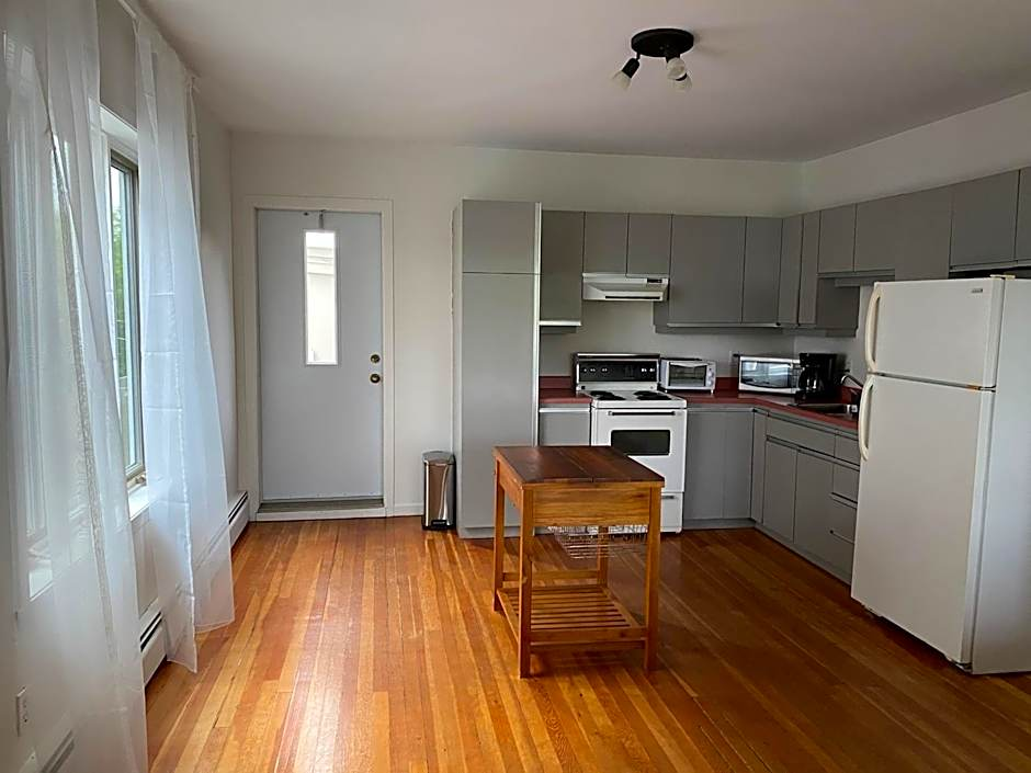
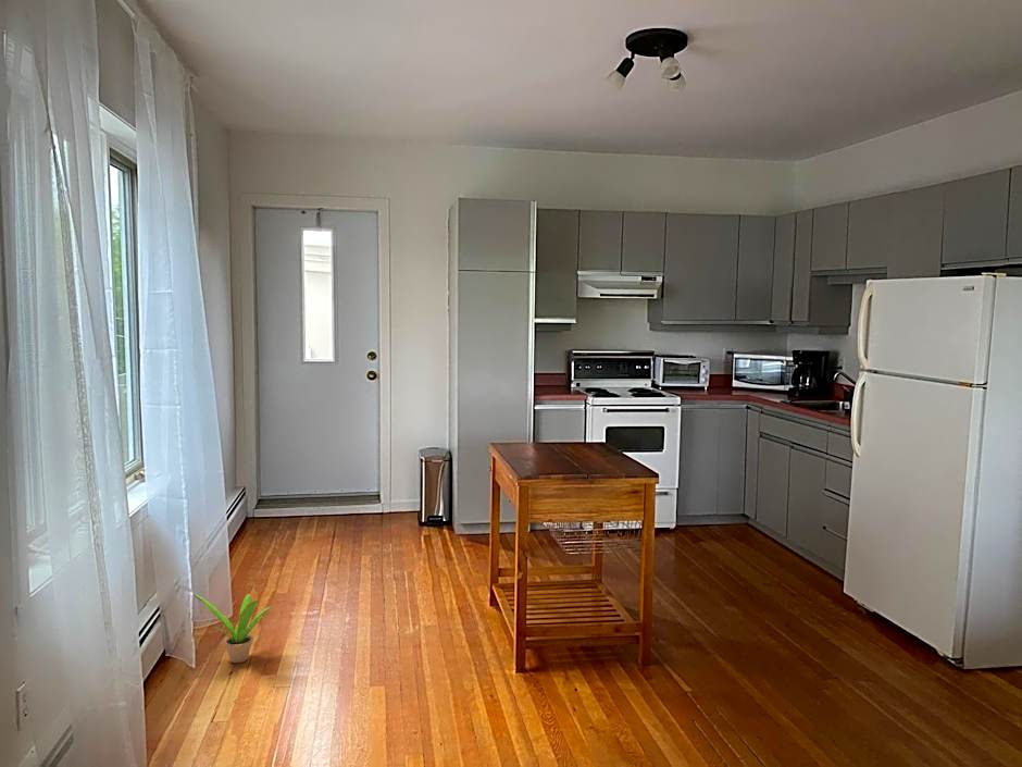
+ potted plant (238, 623)
